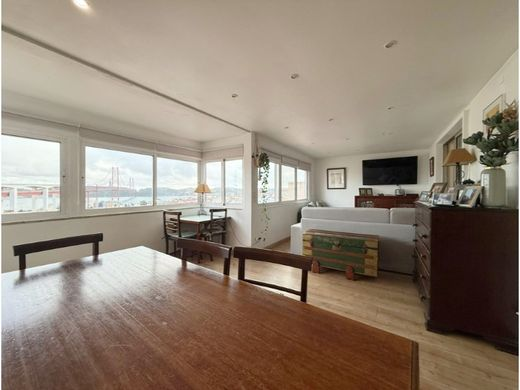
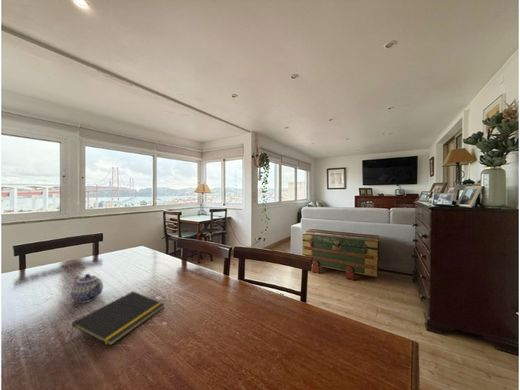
+ notepad (123, 313)
+ teapot (87, 286)
